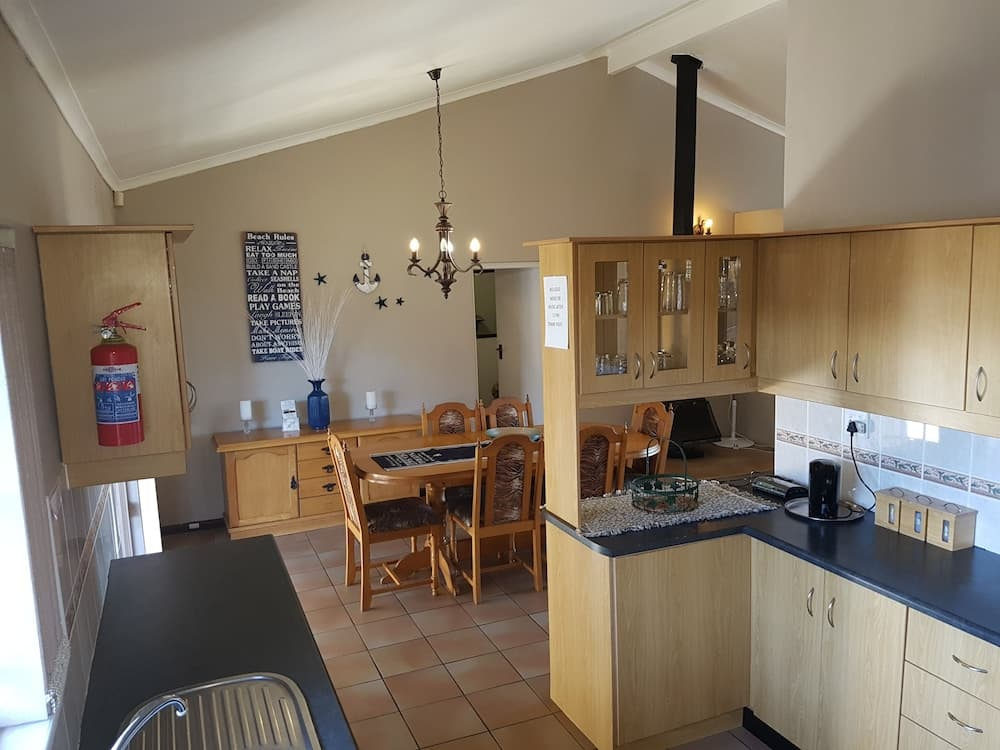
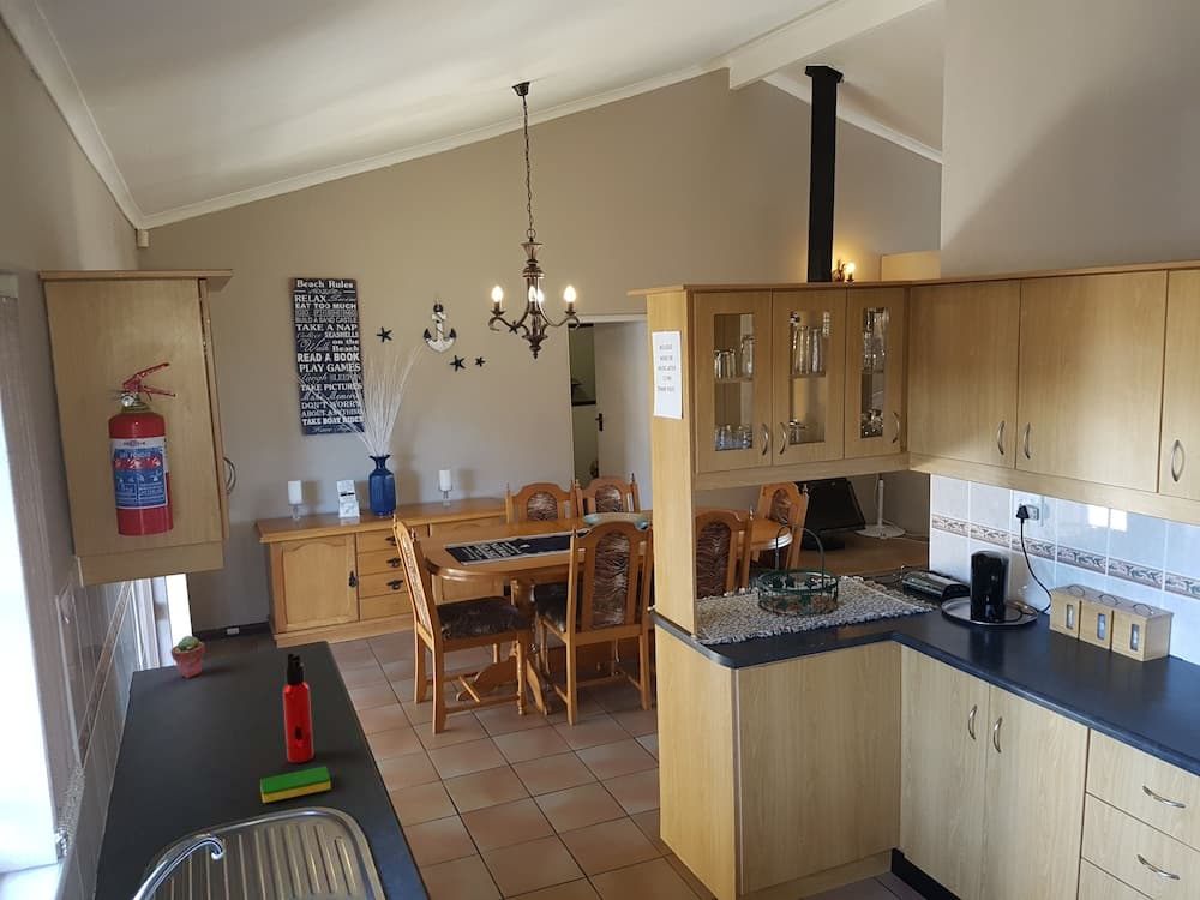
+ dish sponge (295, 784)
+ potted succulent (188, 654)
+ water bottle (296, 704)
